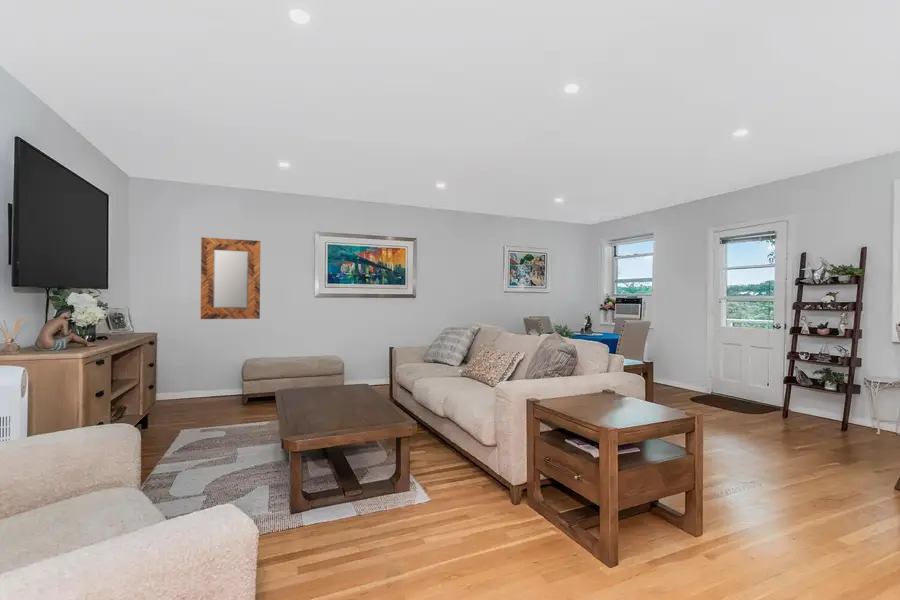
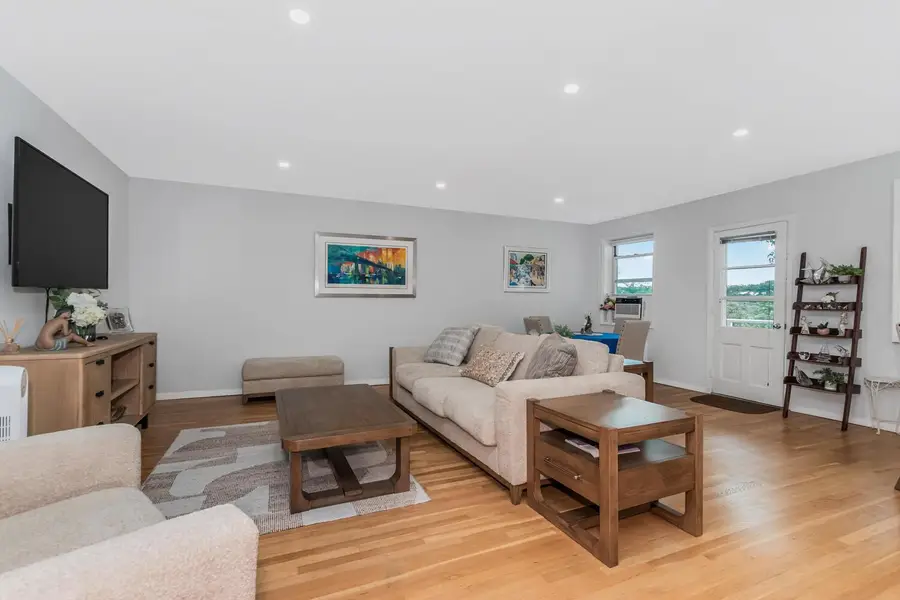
- home mirror (231, 279)
